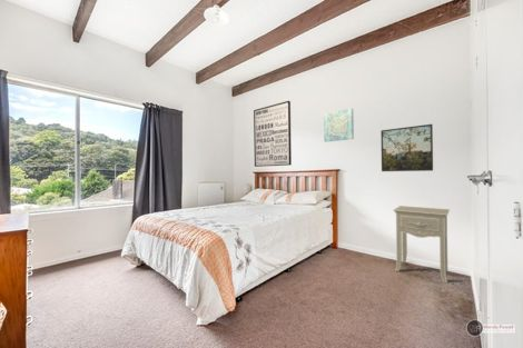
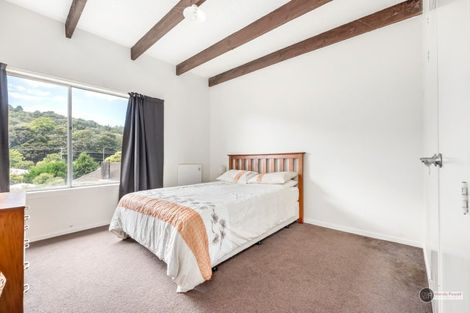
- wall art (270, 136)
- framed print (405, 149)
- nightstand (421, 237)
- wall art (337, 126)
